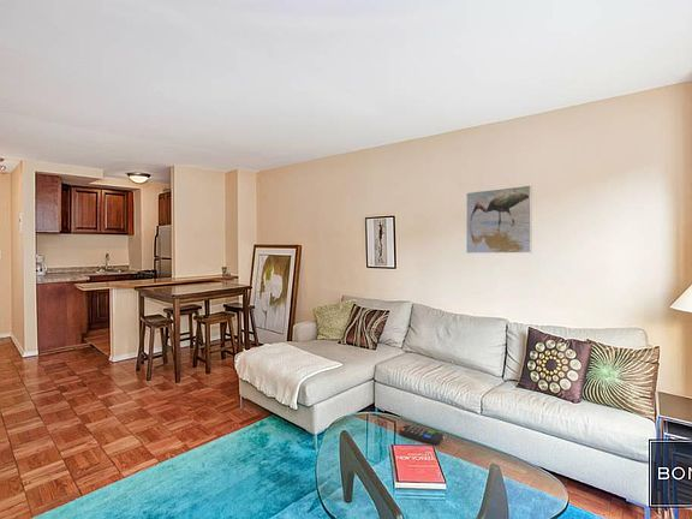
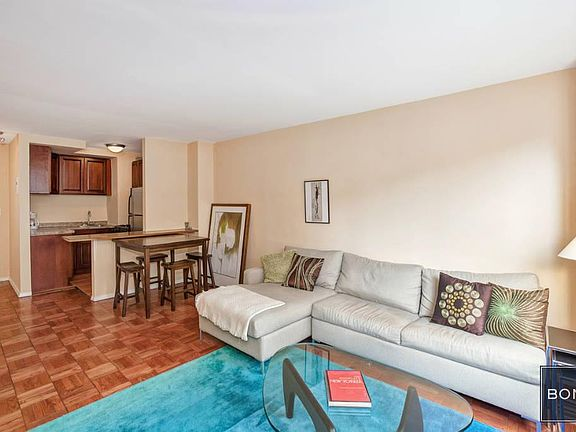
- remote control (420, 434)
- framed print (497, 221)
